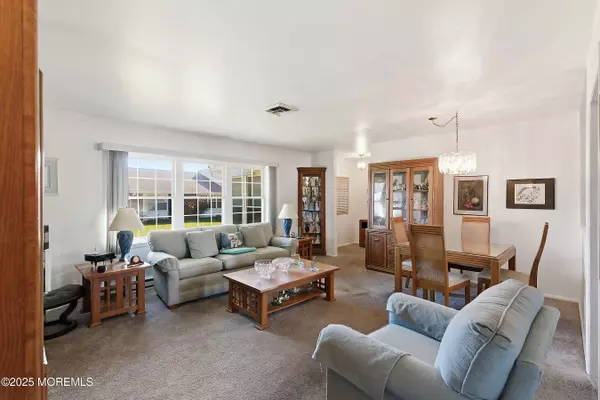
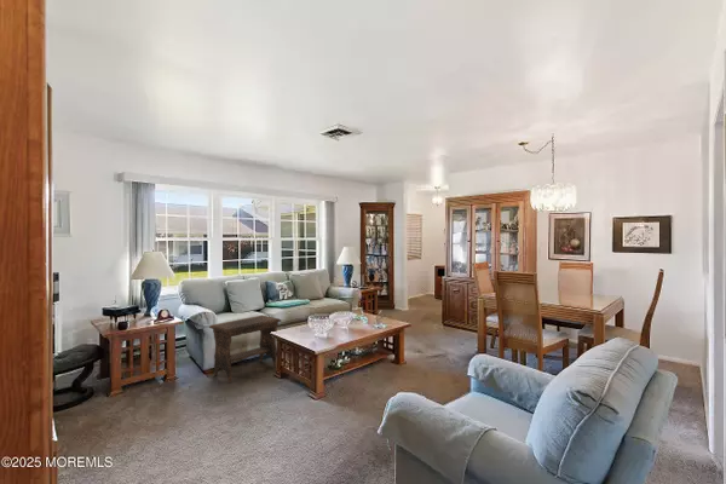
+ footstool (249, 350)
